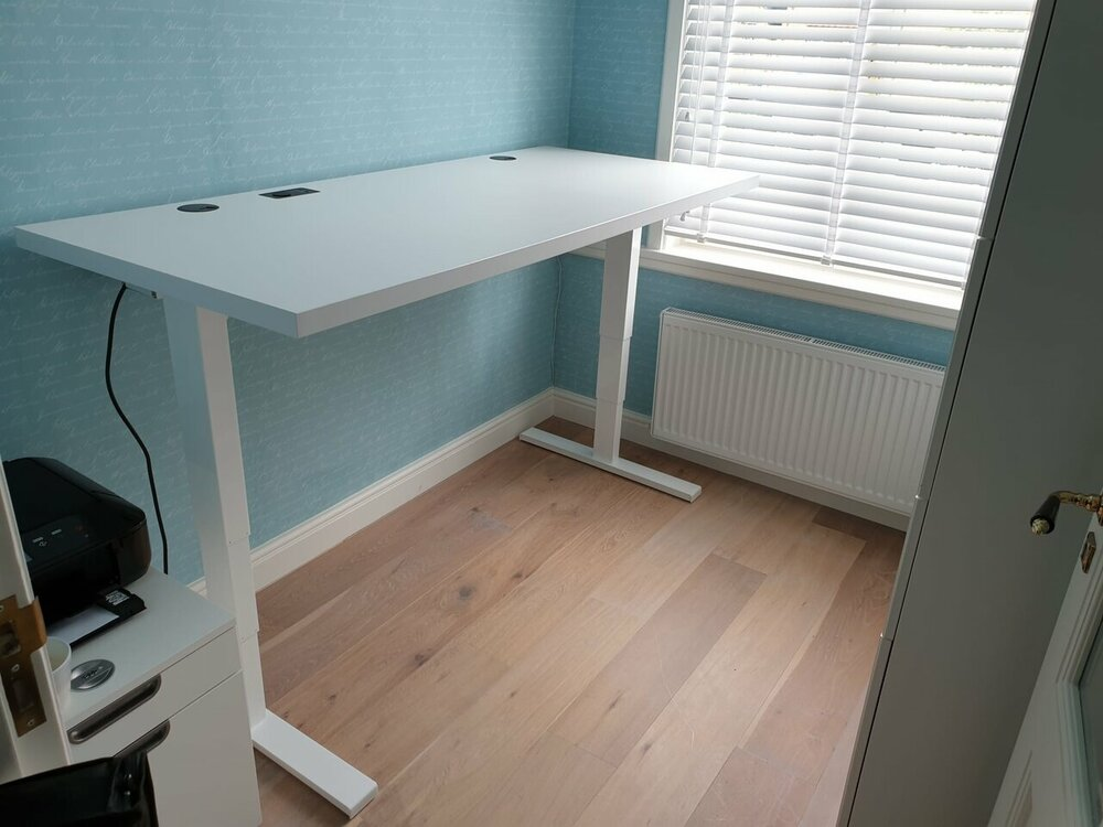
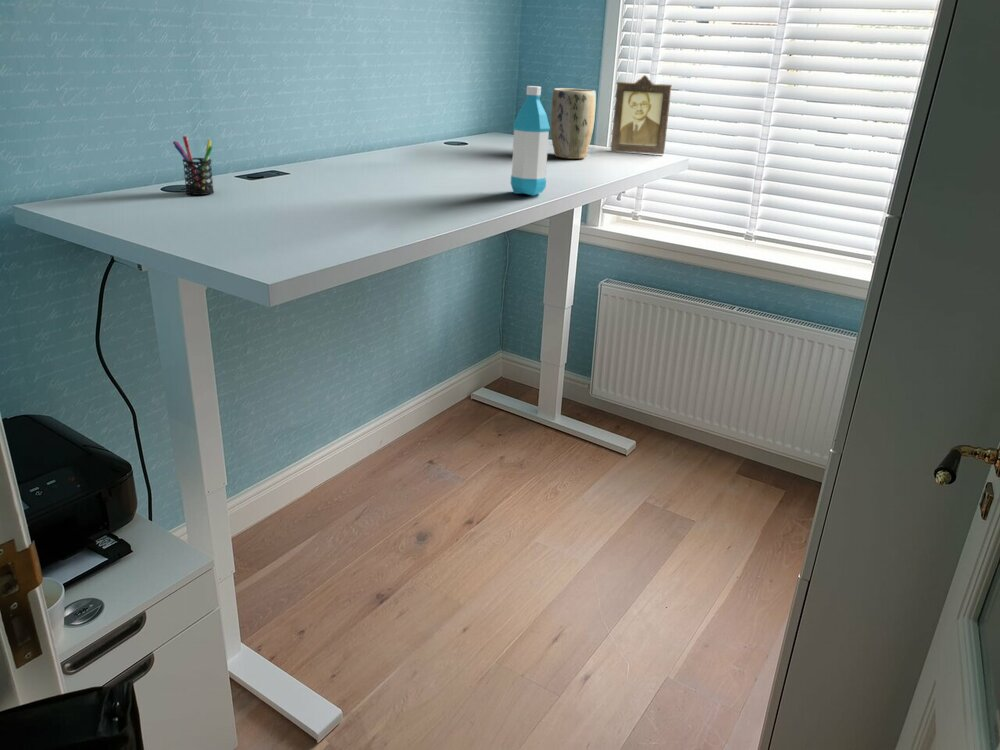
+ pen holder (198, 164)
+ photo frame (641, 113)
+ water bottle (530, 141)
+ plant pot (572, 123)
